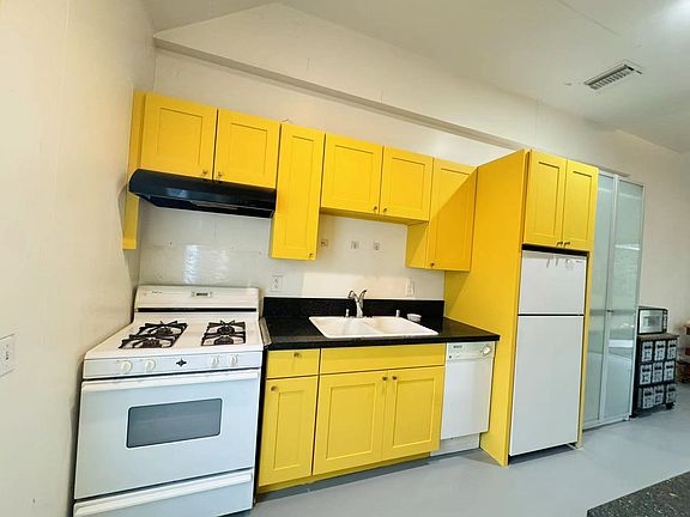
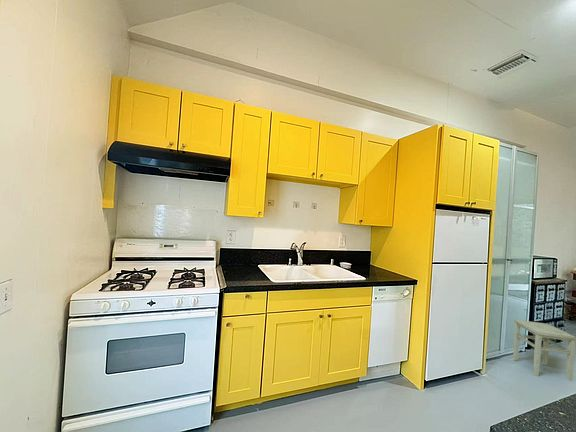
+ stool (541, 348)
